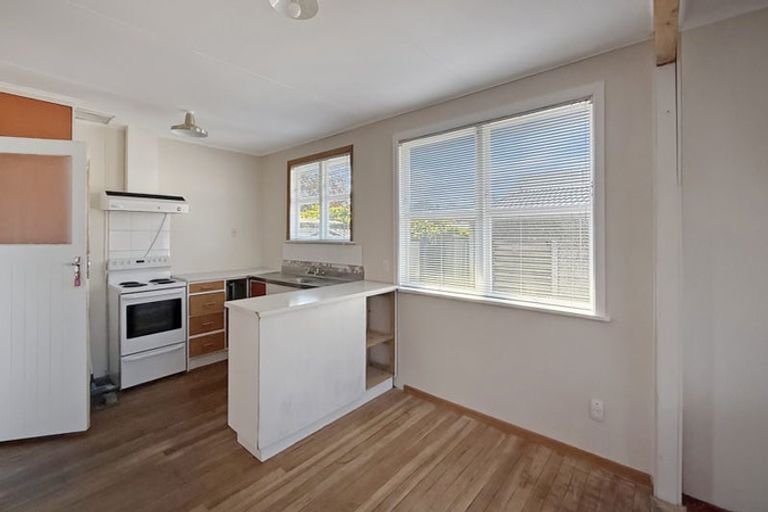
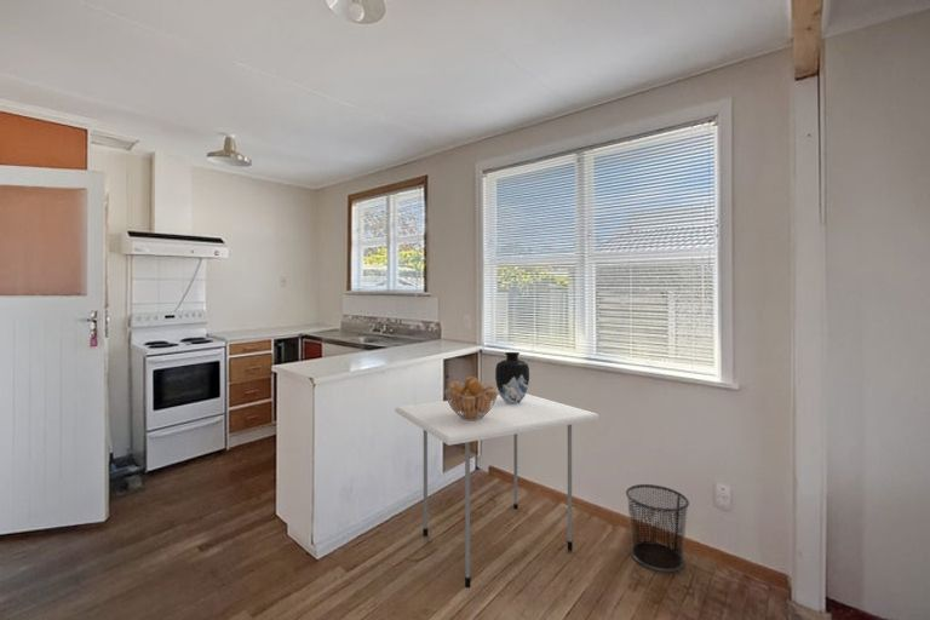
+ dining table (513, 476)
+ vase (512, 377)
+ fruit basket (471, 397)
+ trash can (656, 526)
